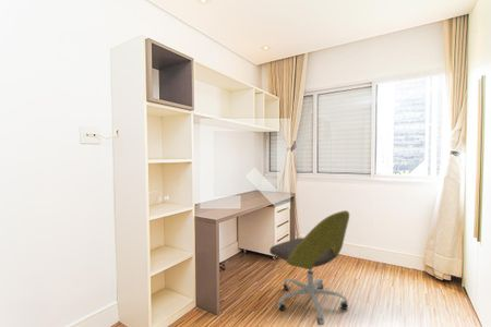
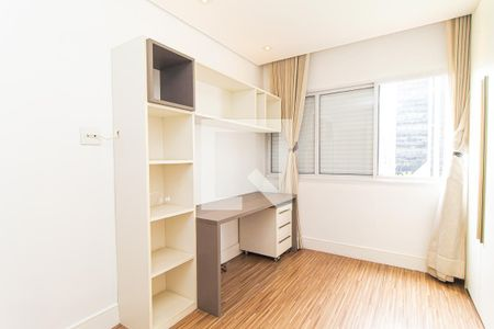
- office chair (307, 253)
